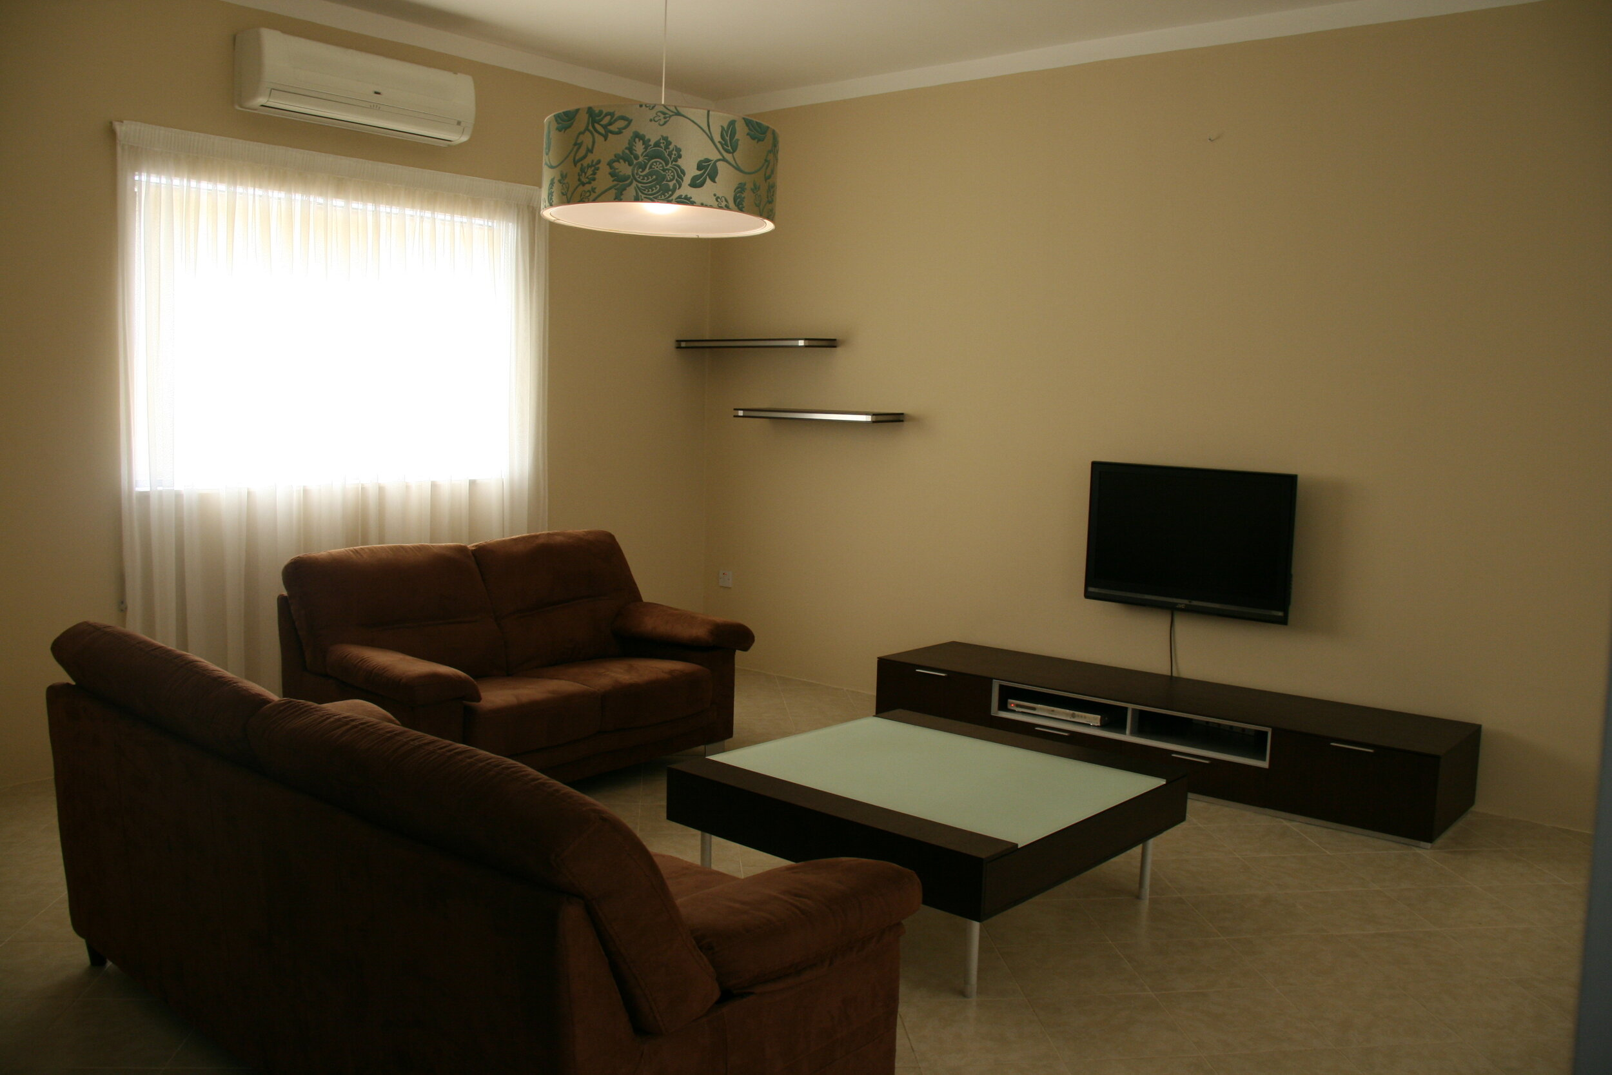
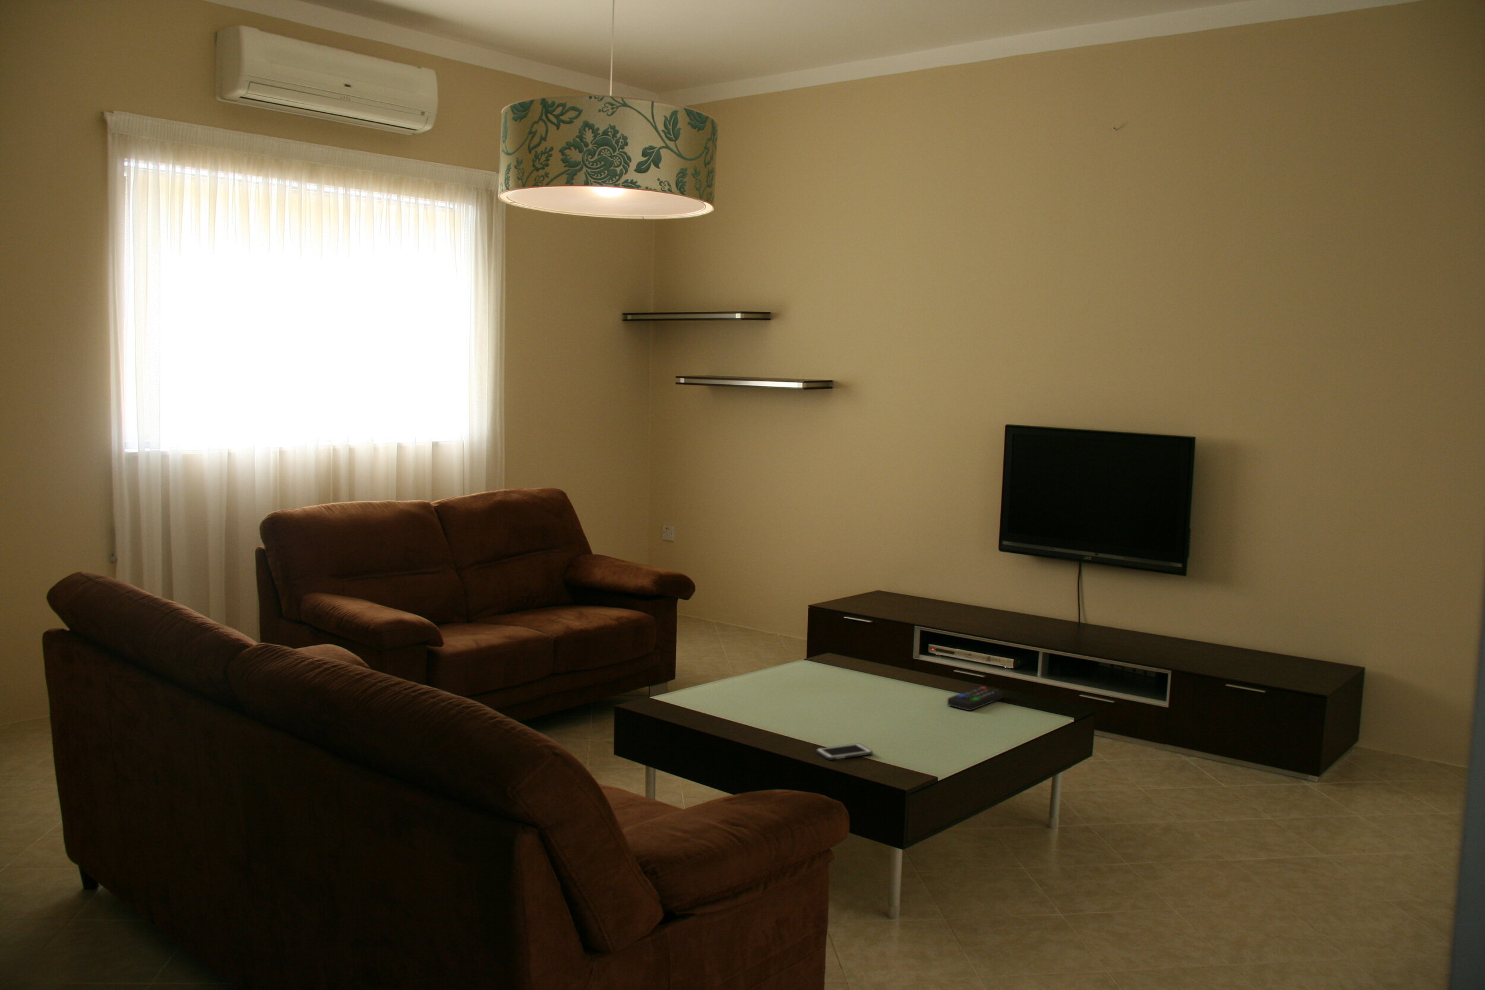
+ cell phone (844, 751)
+ remote control (975, 698)
